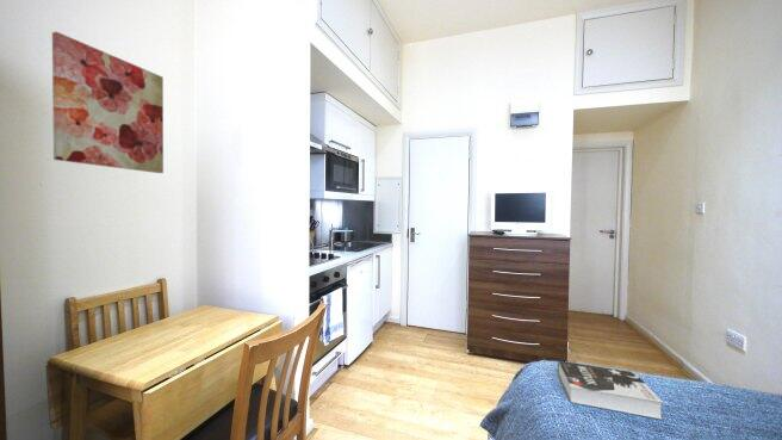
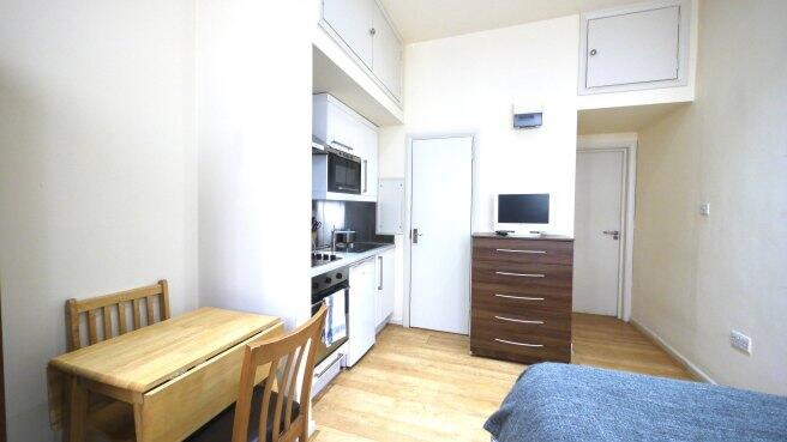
- wall art (114, 112)
- book (603, 385)
